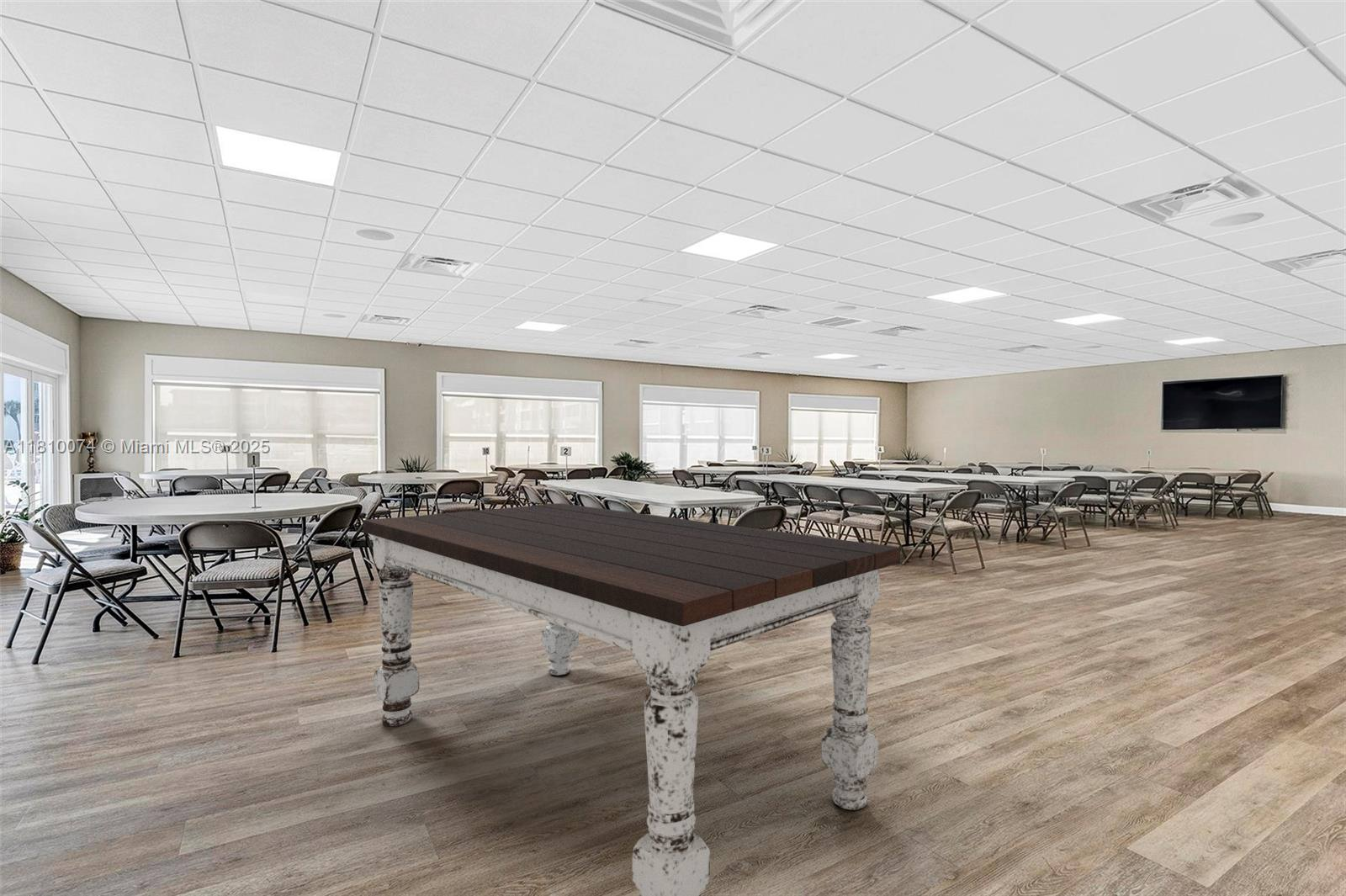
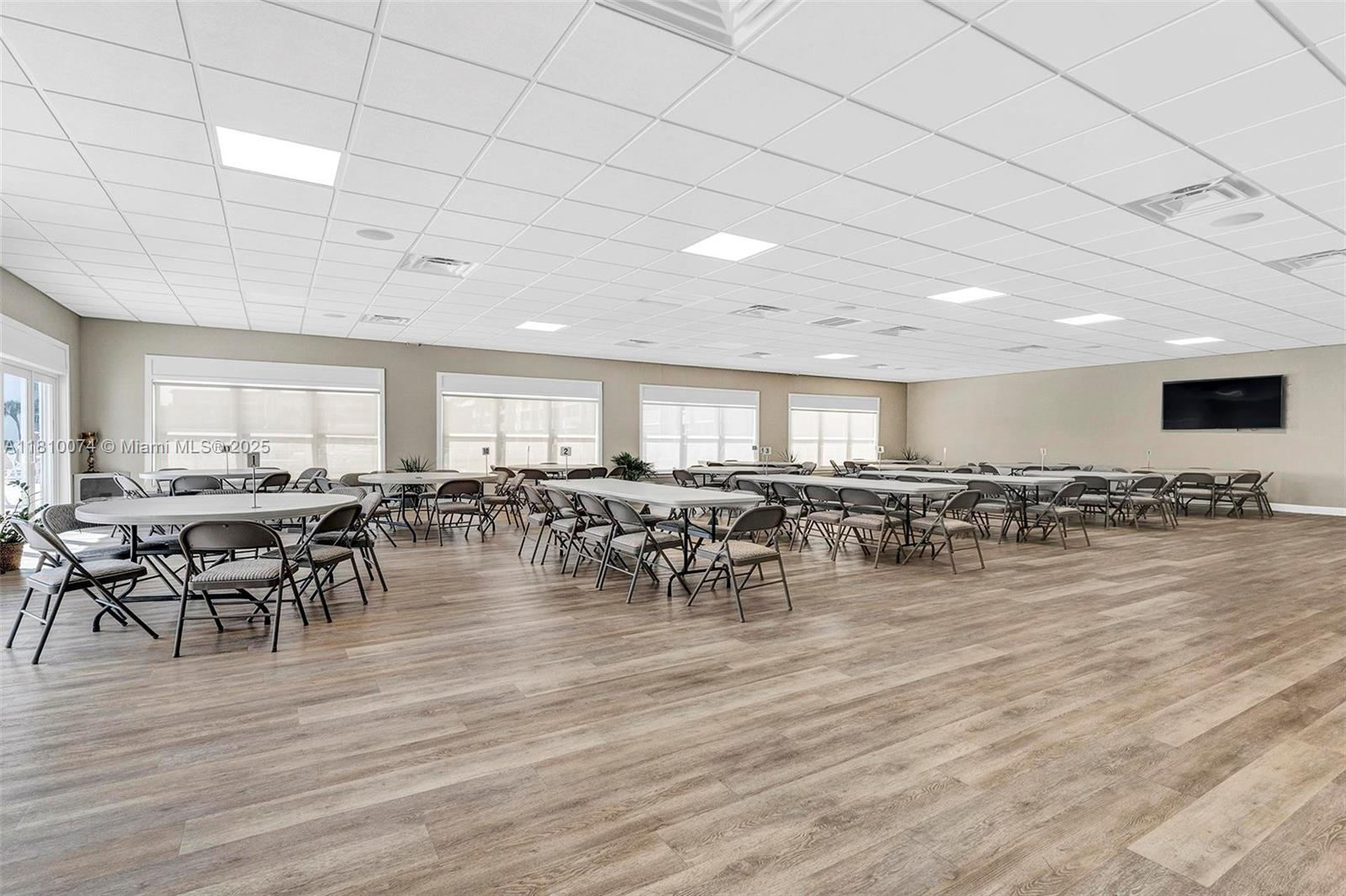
- dining table (597, 639)
